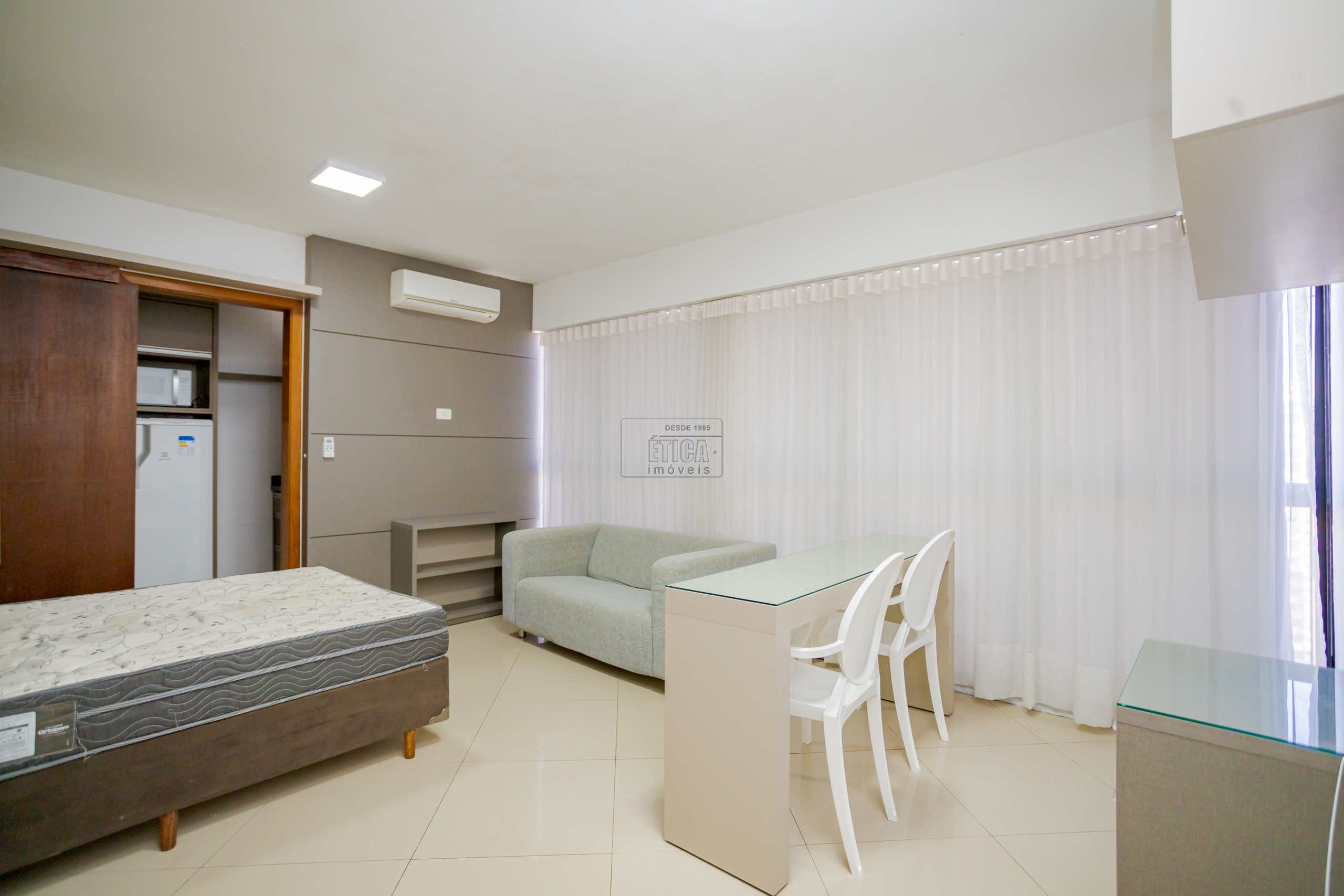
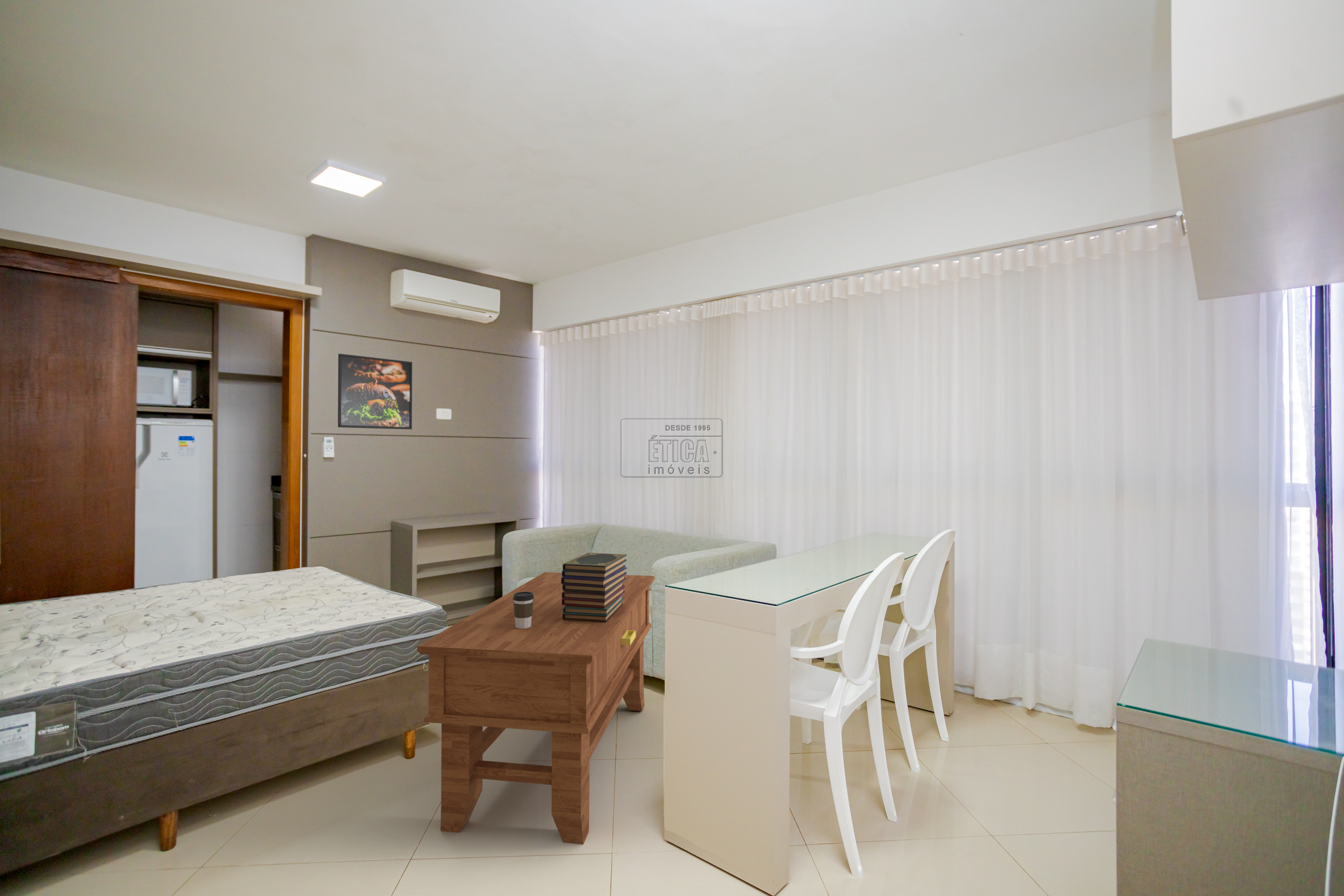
+ side table (563, 680)
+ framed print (376, 393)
+ book stack (595, 585)
+ coffee cup (523, 609)
